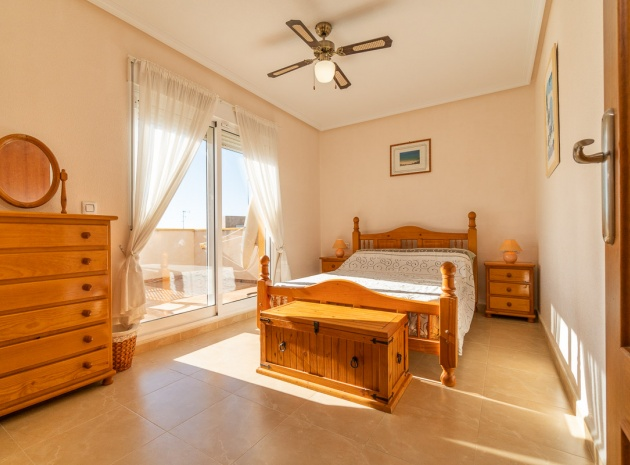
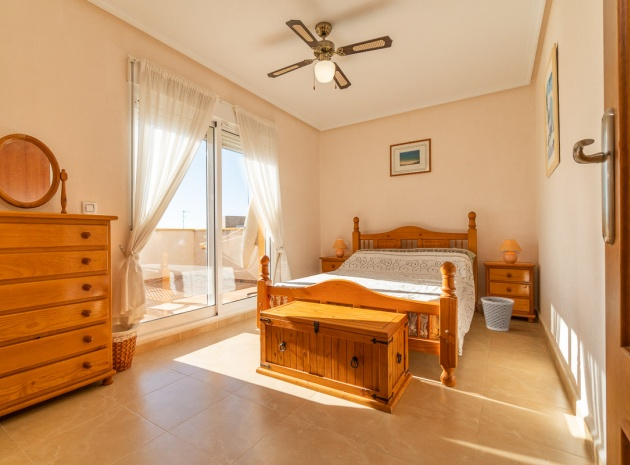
+ wastebasket (497, 313)
